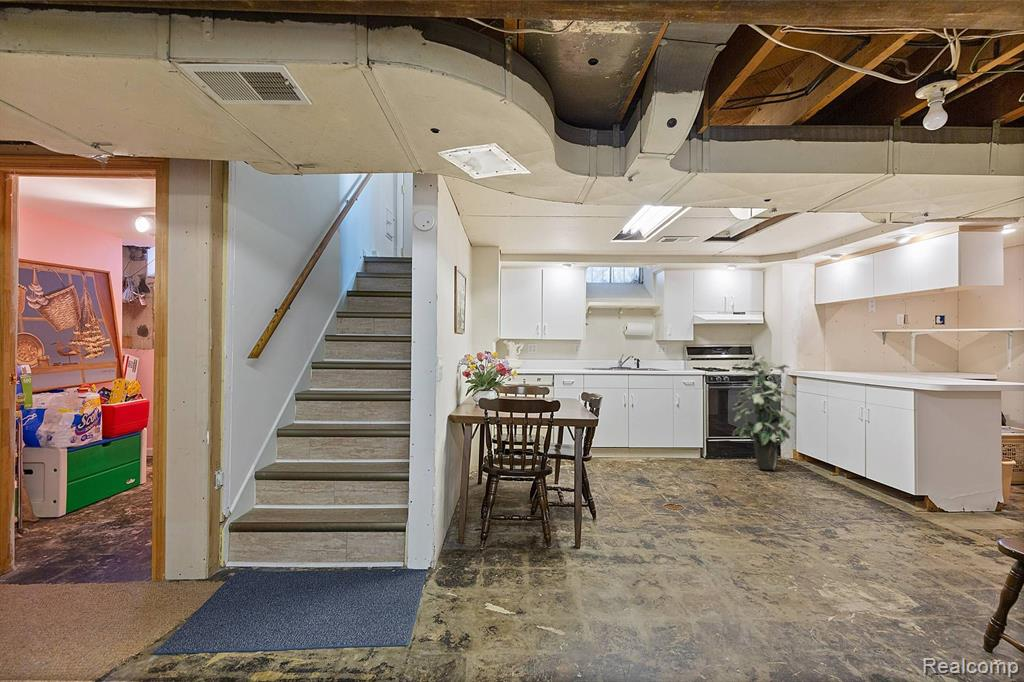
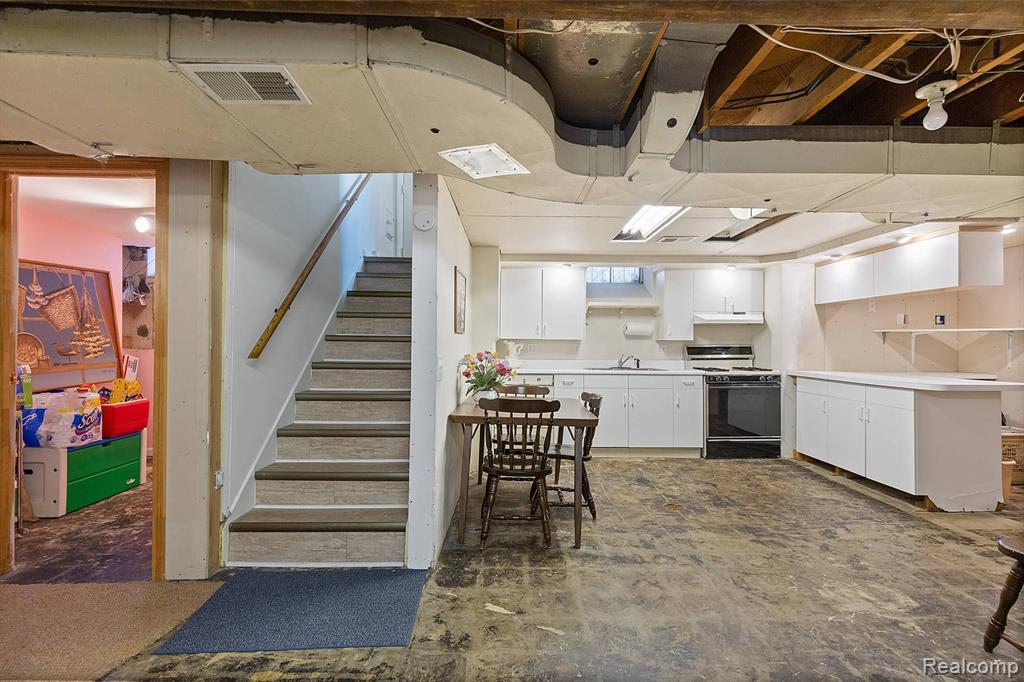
- indoor plant (761, 411)
